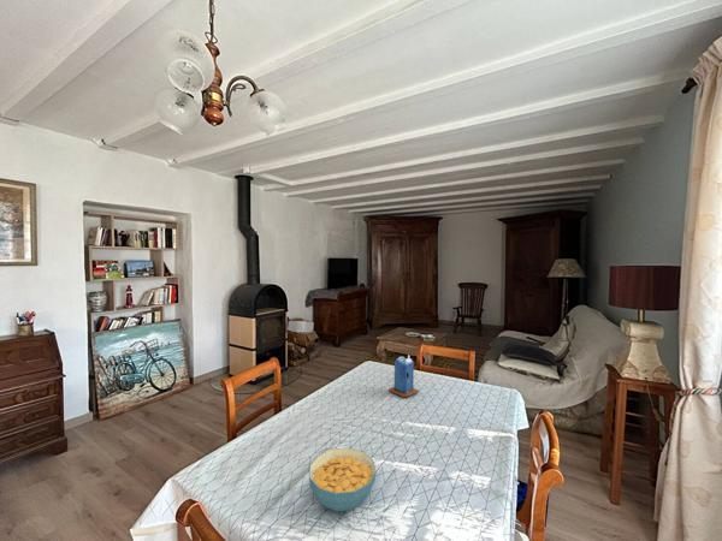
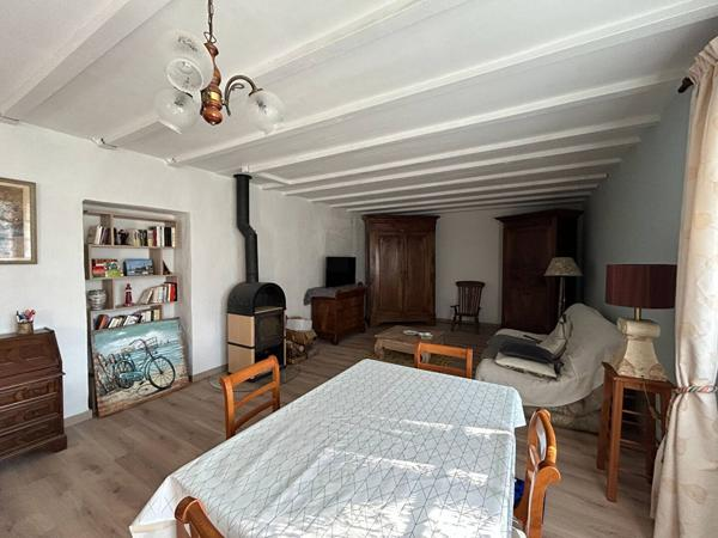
- cereal bowl (342, 484)
- candle (403, 373)
